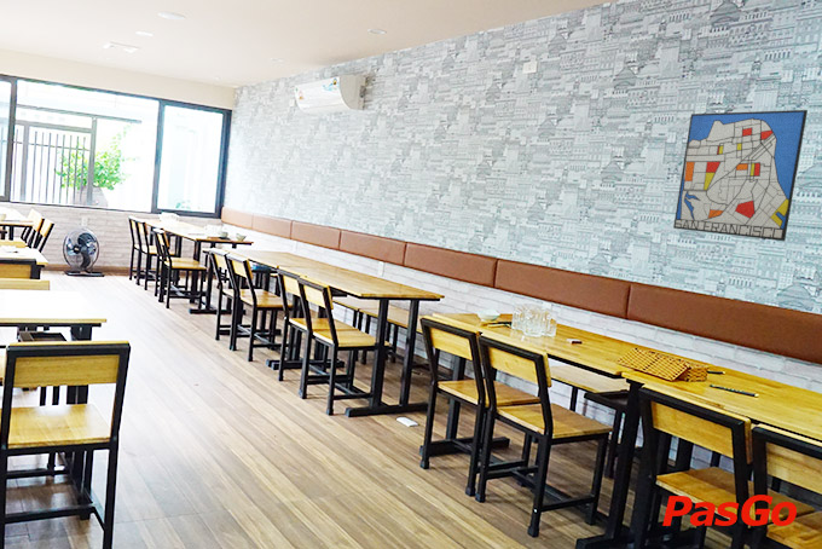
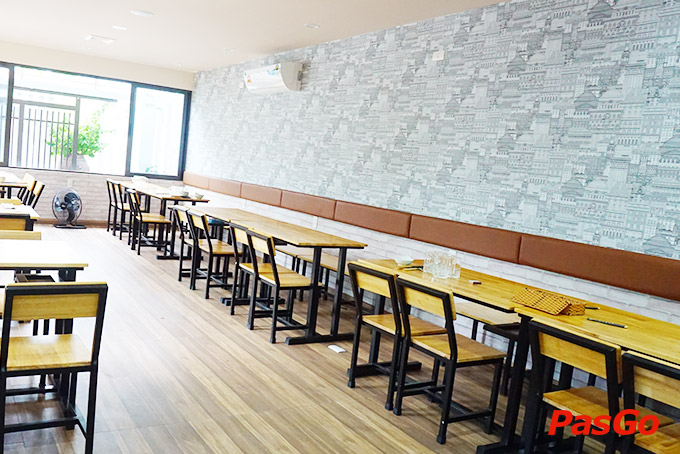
- wall art (735, 173)
